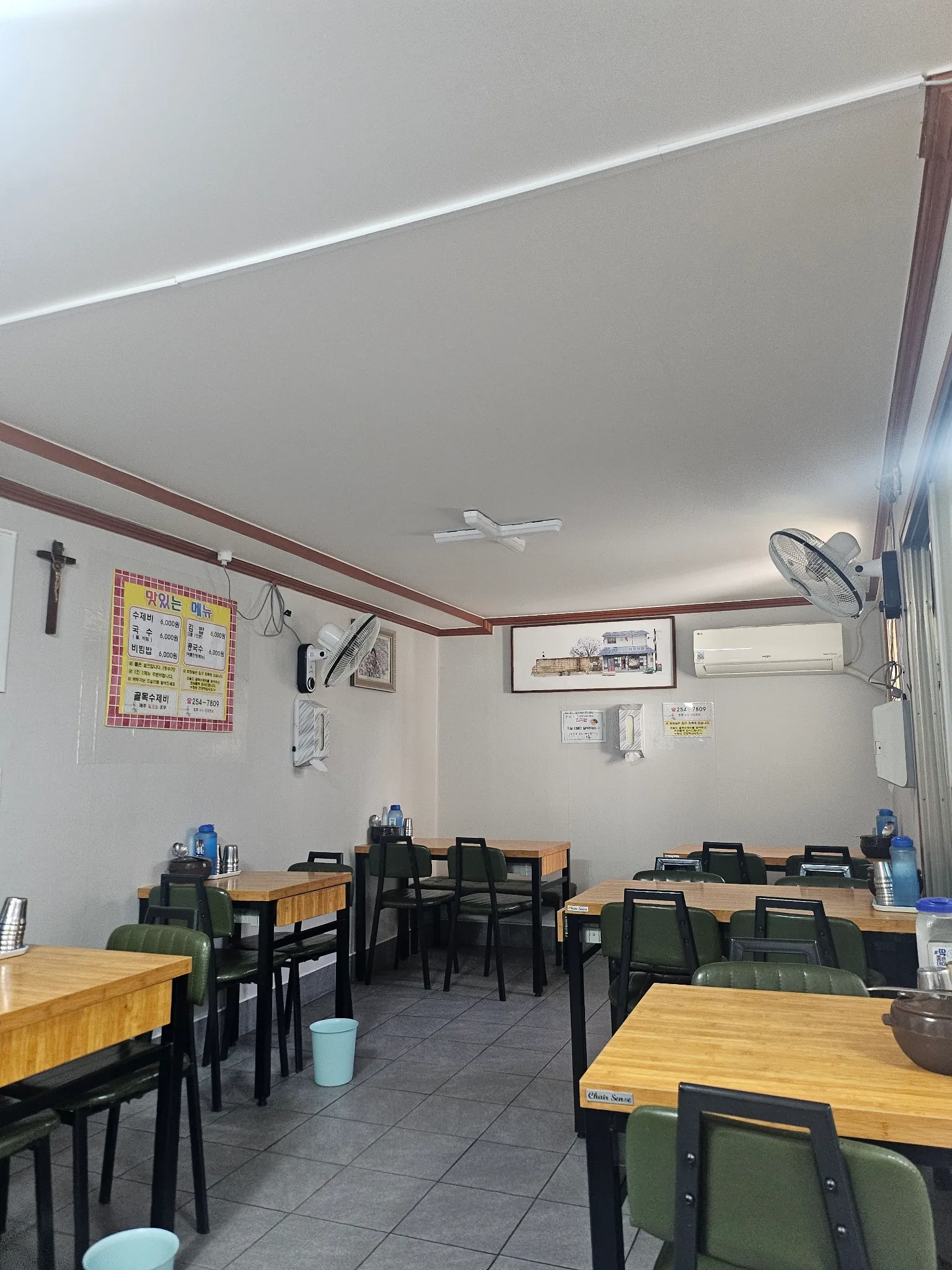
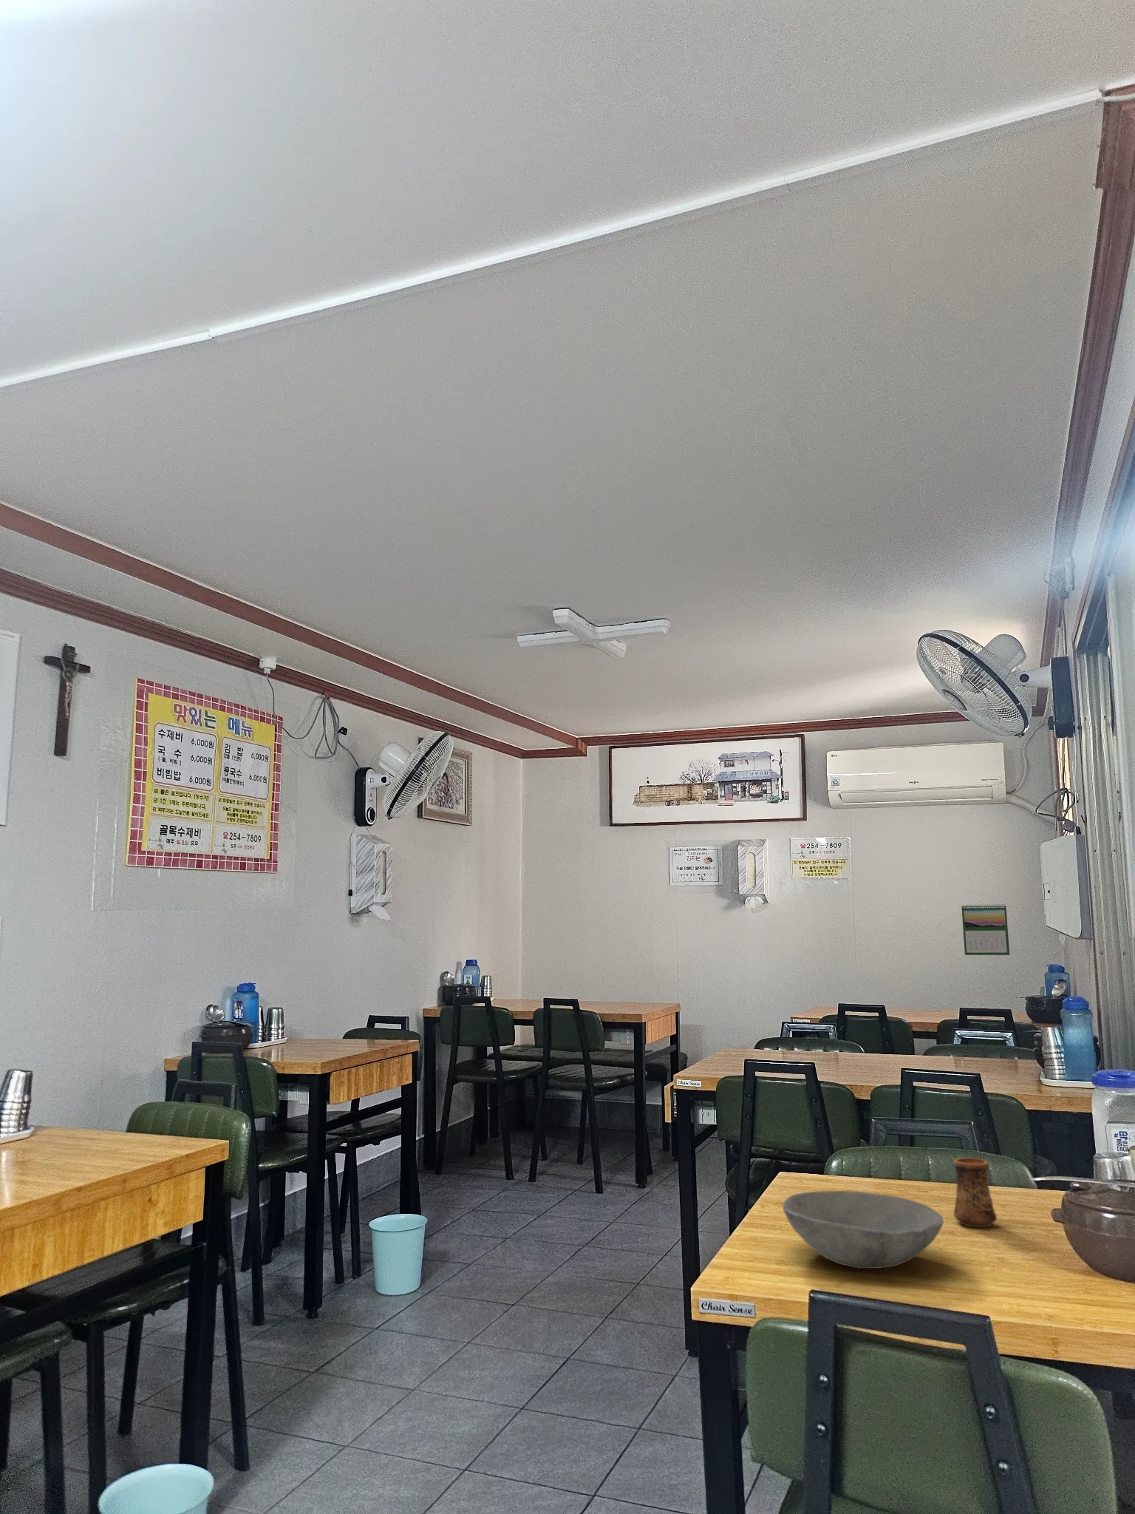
+ cup (973, 1192)
+ calendar (985, 929)
+ bowl (862, 1231)
